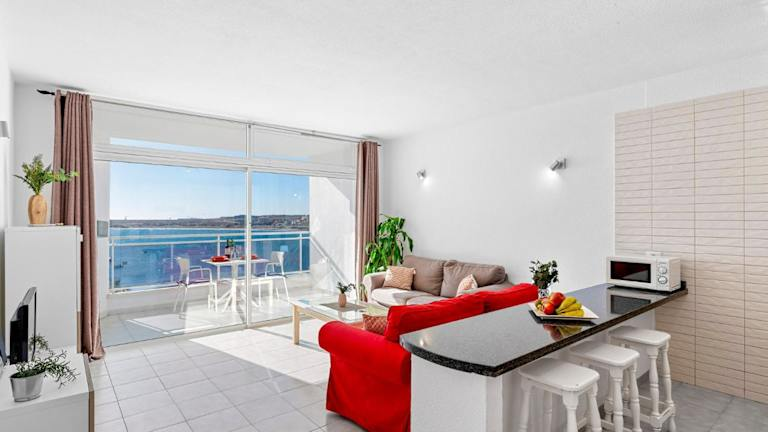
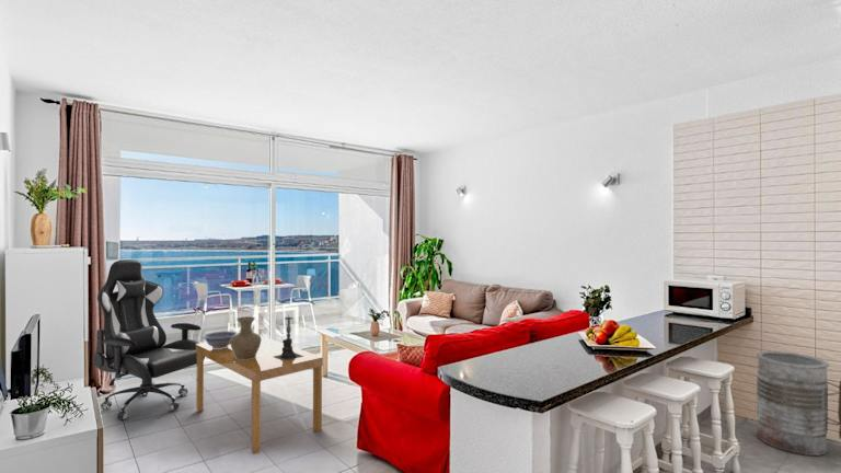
+ dining table (255, 384)
+ trash can (804, 403)
+ vase (245, 337)
+ candle holder (288, 333)
+ chair (149, 333)
+ decorative bowl (220, 341)
